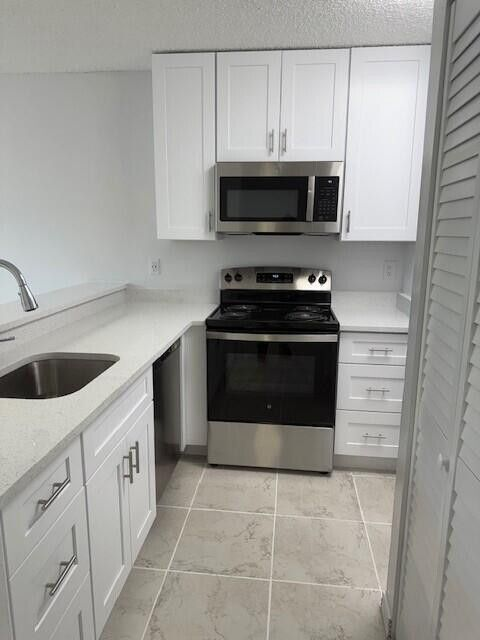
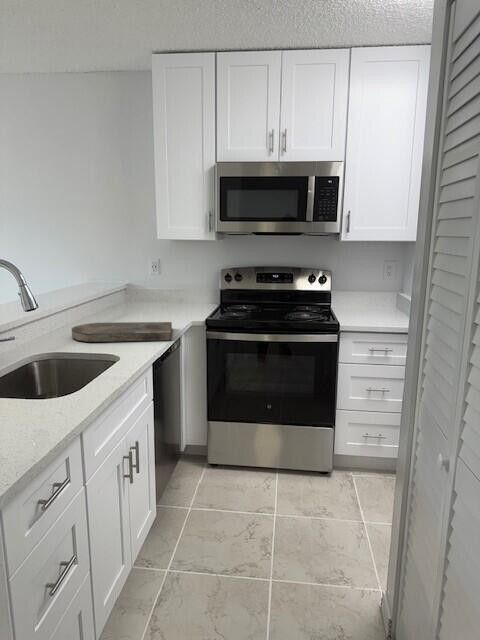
+ cutting board (122, 331)
